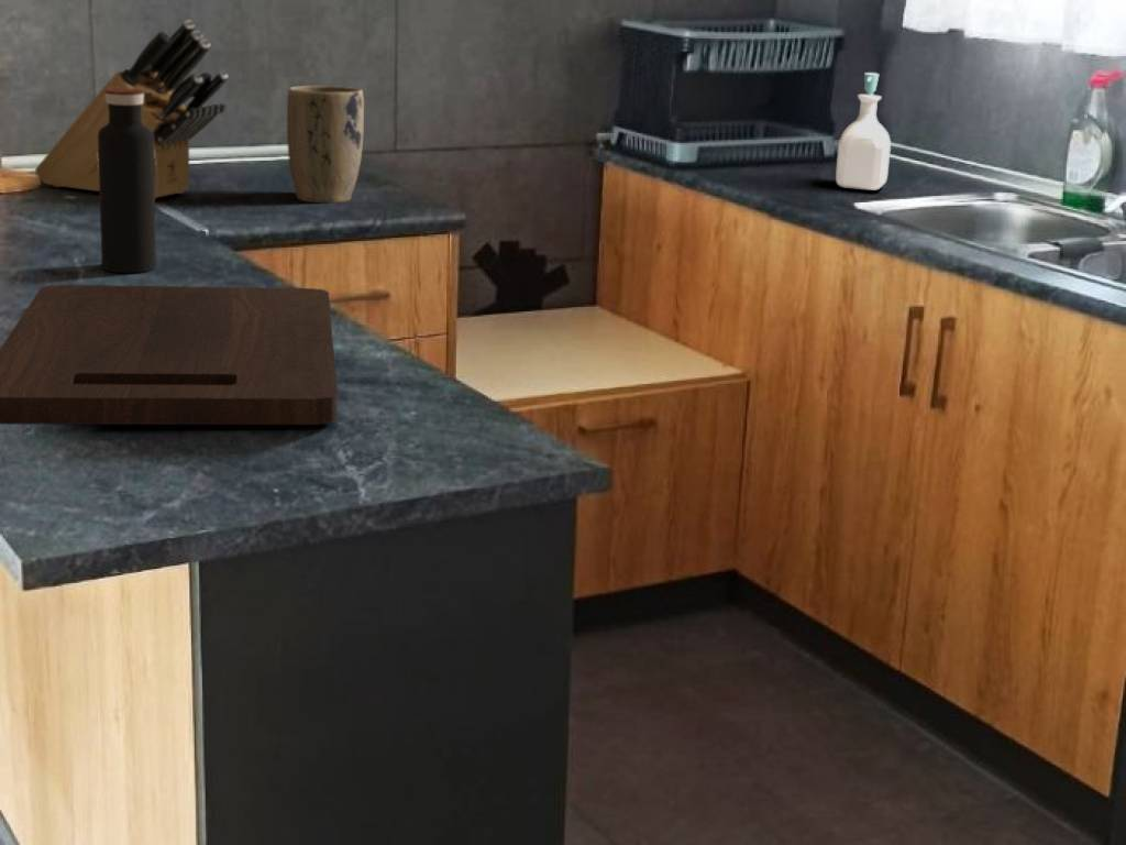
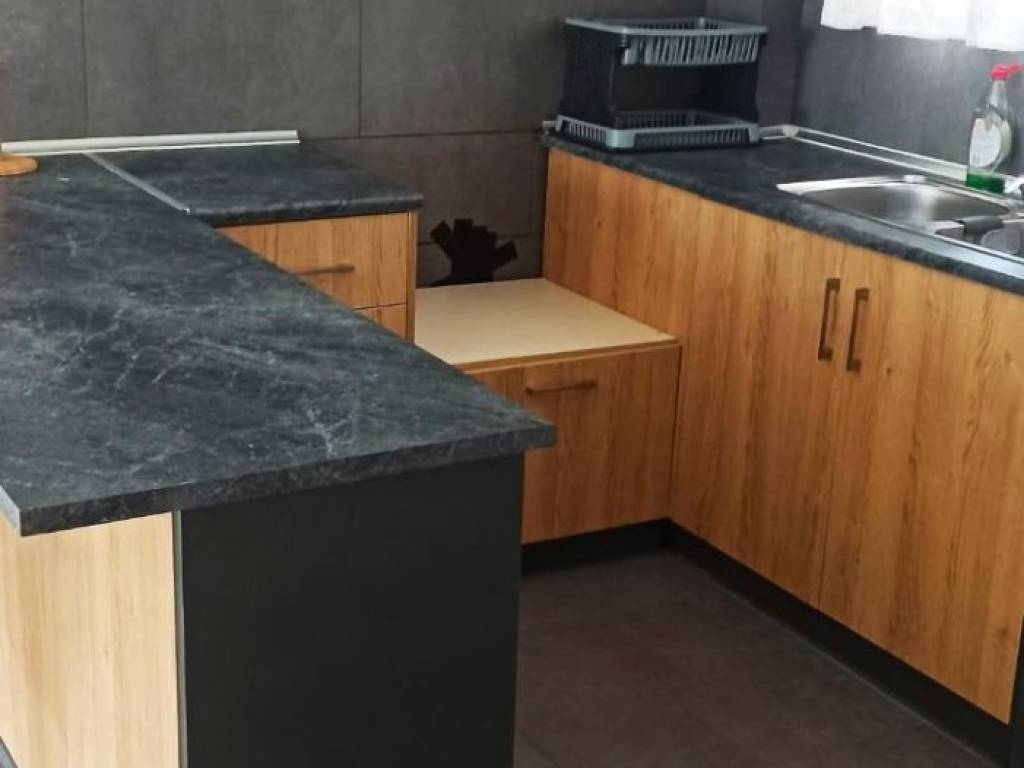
- soap bottle (865, 130)
- knife block (142, 105)
- plant pot (324, 144)
- water bottle (126, 180)
- cutting board (174, 347)
